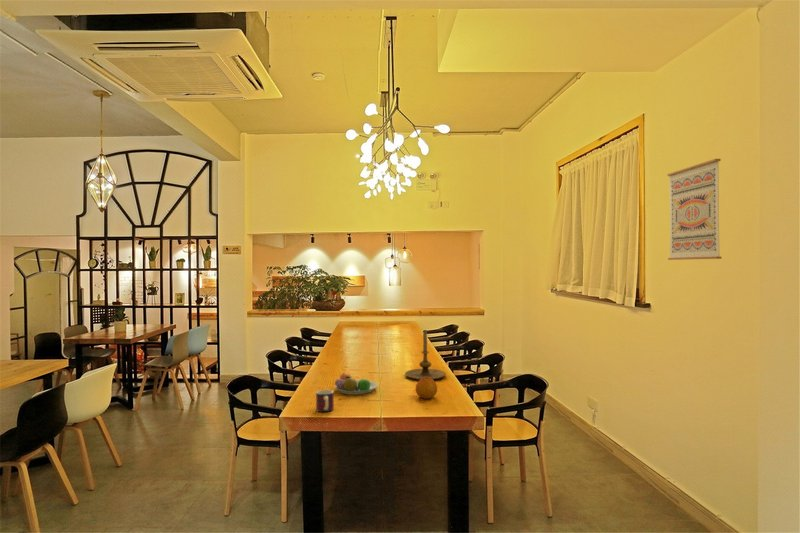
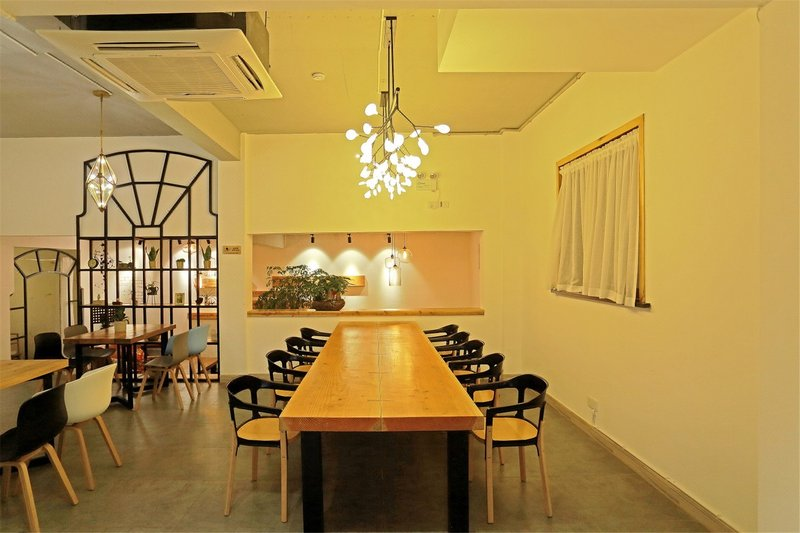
- mug (325, 401)
- candle holder (425, 352)
- fruit bowl (356, 381)
- fruit (426, 387)
- wall art (692, 213)
